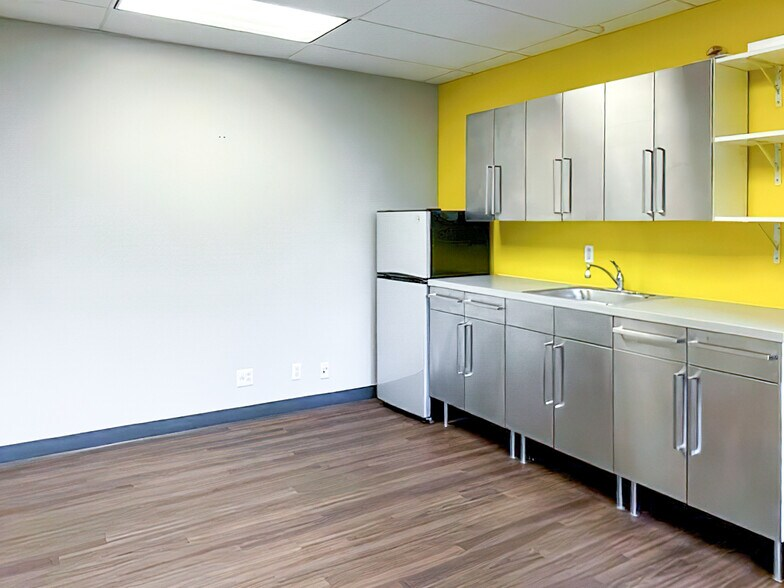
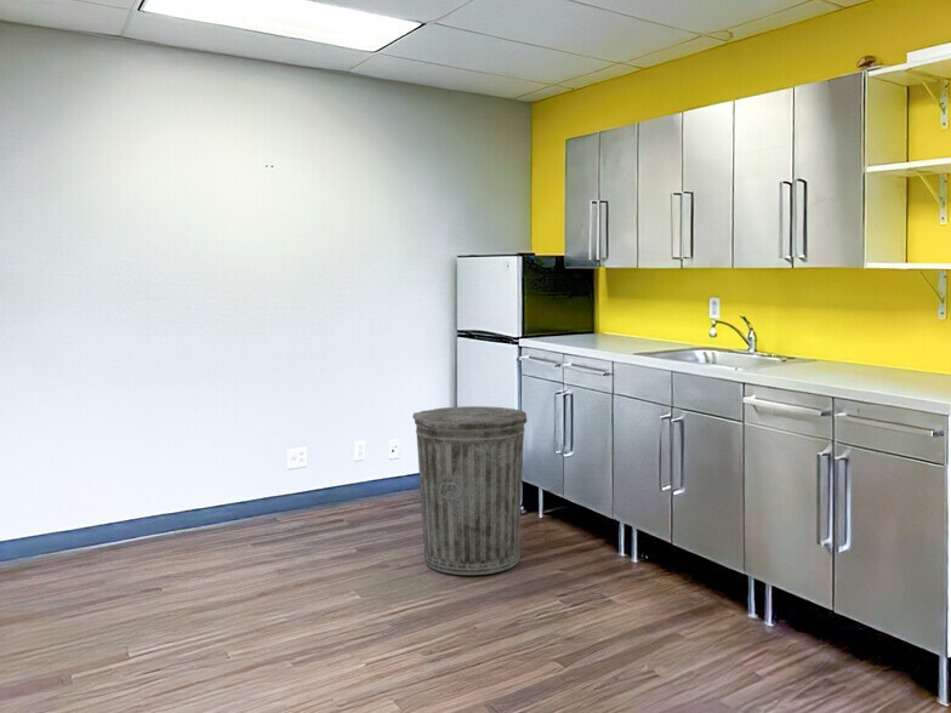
+ trash can (471, 485)
